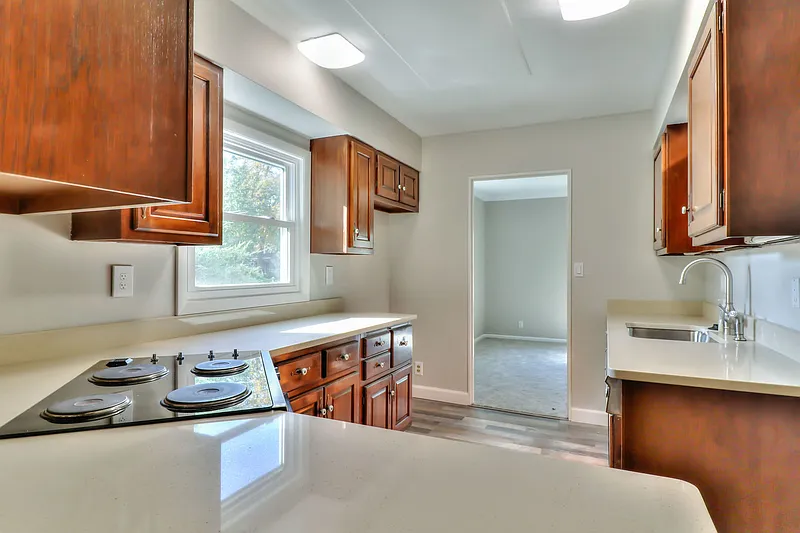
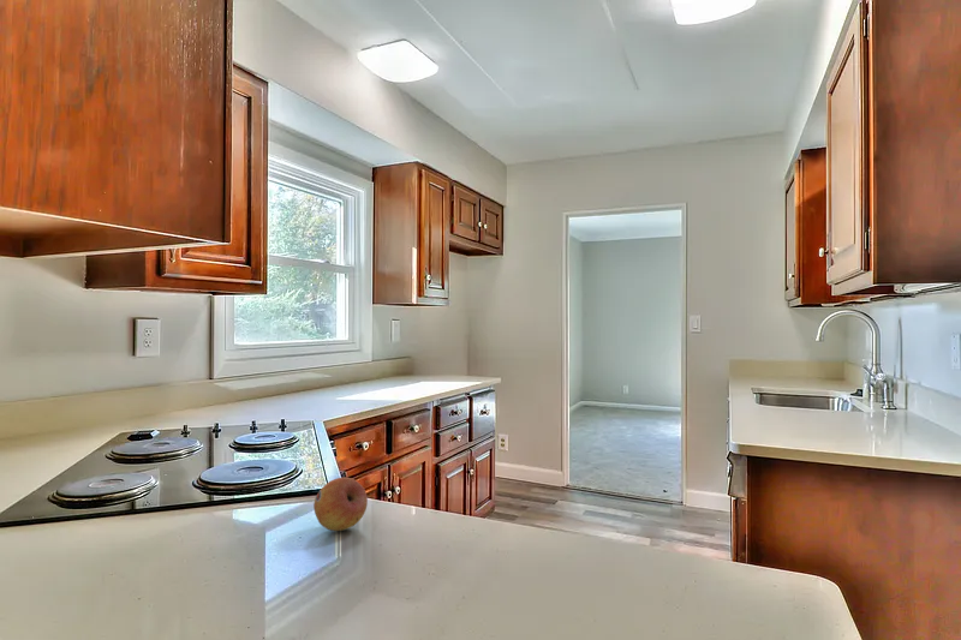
+ fruit (340, 503)
